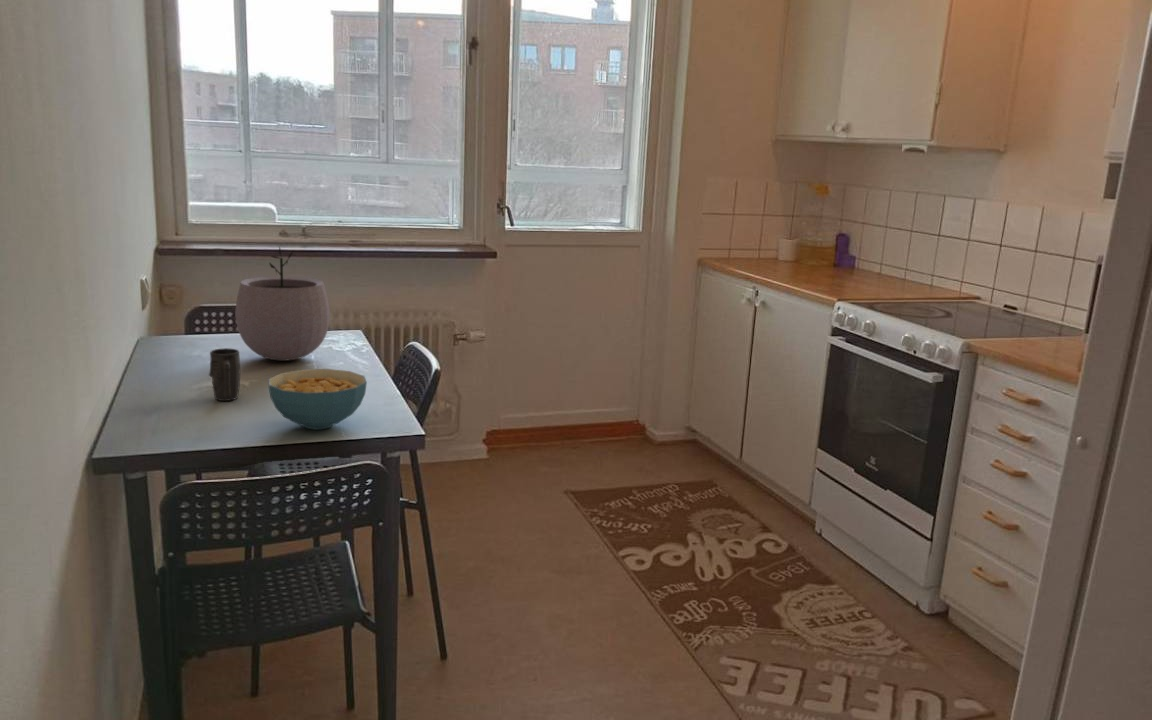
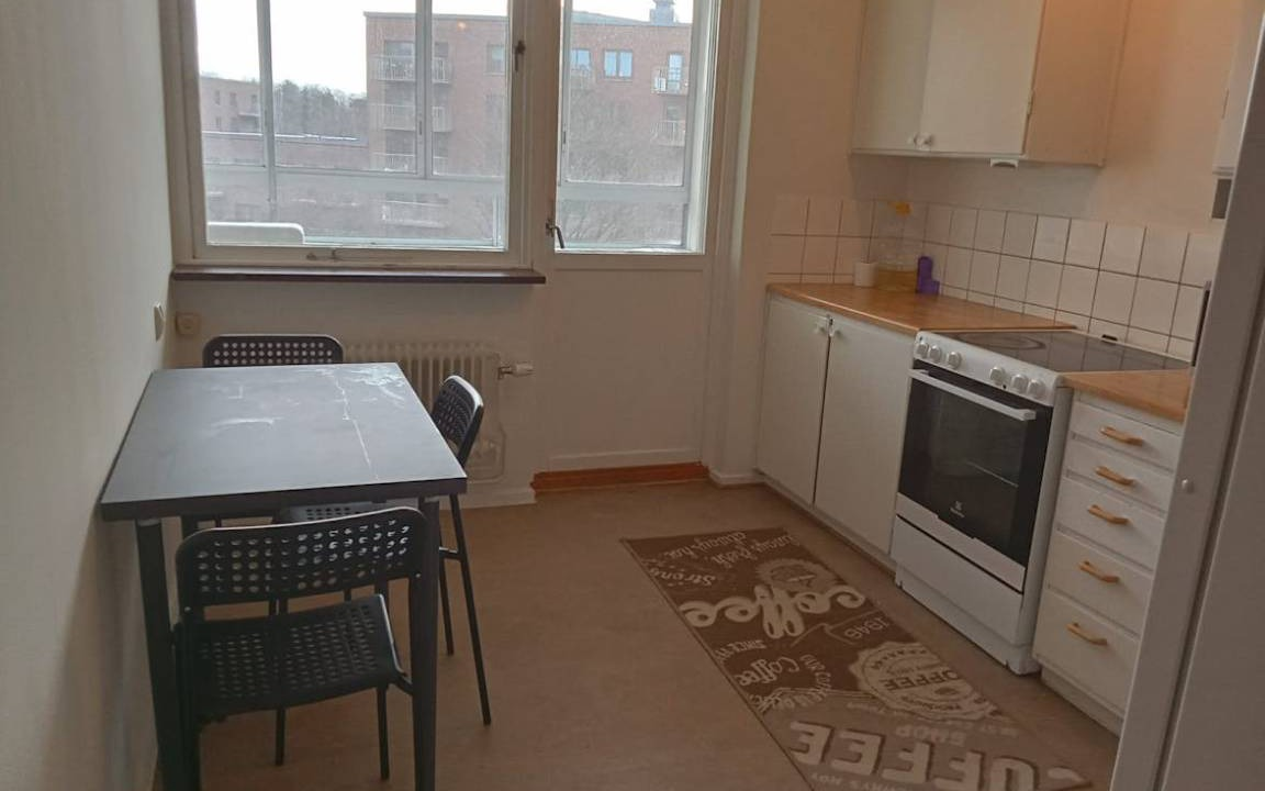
- cereal bowl (318, 402)
- mug (225, 376)
- plant pot (283, 303)
